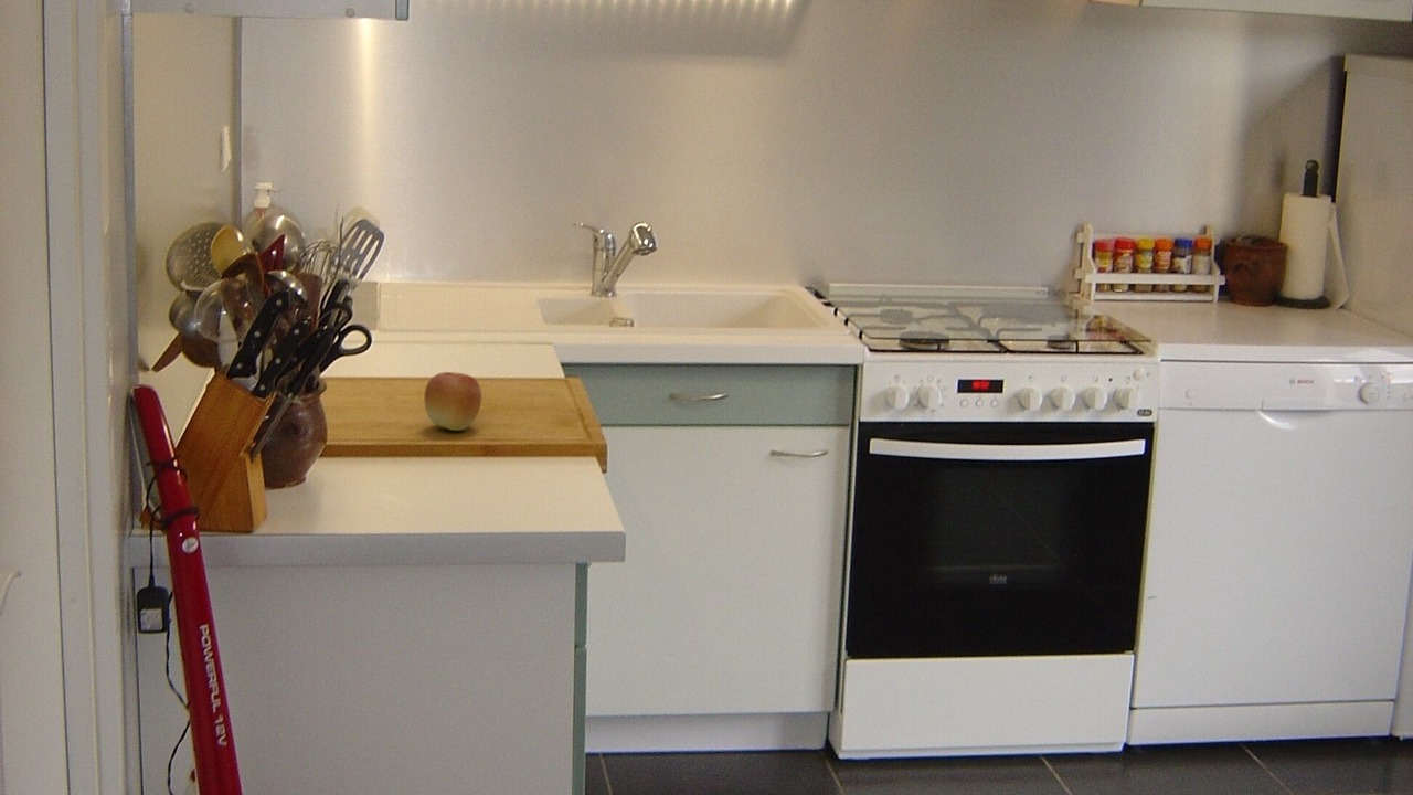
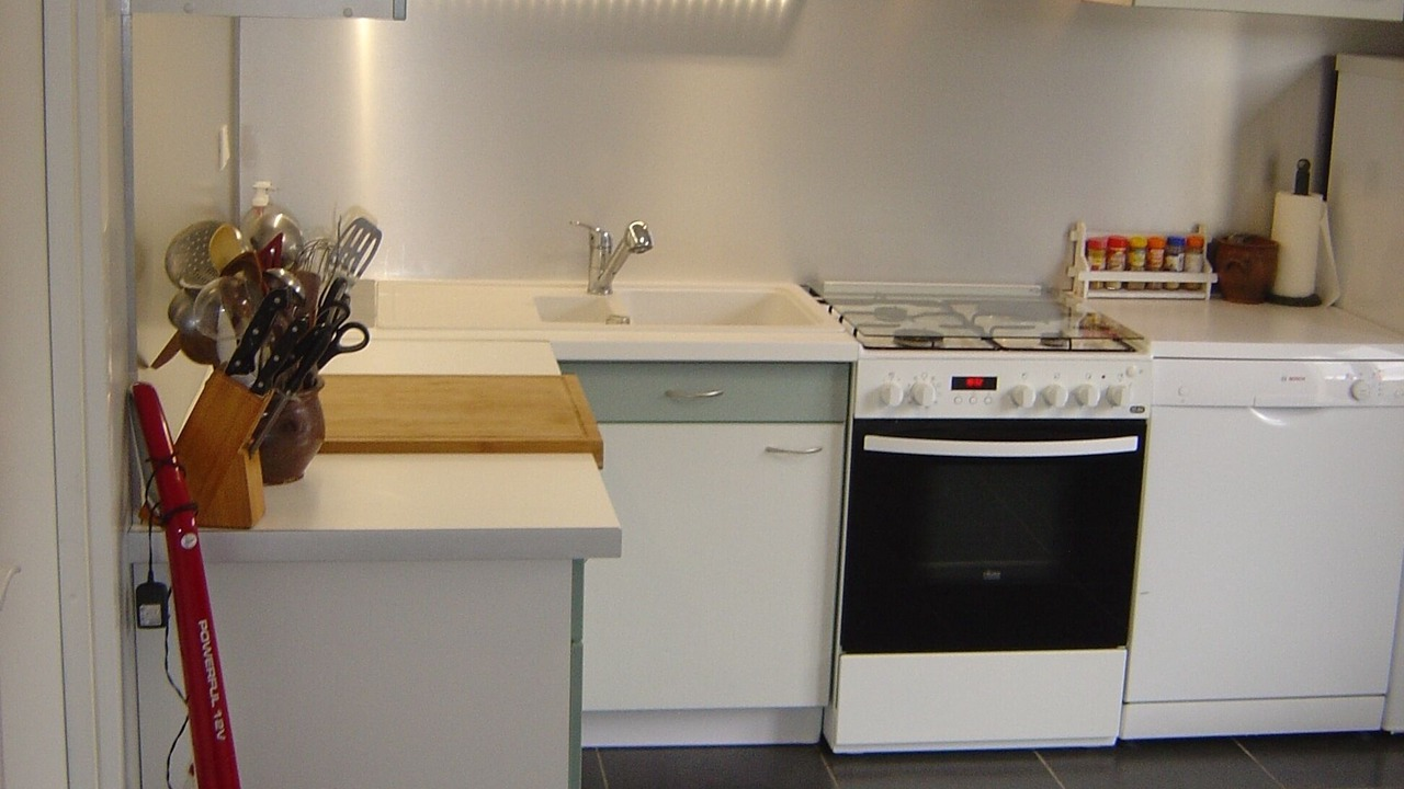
- apple (453, 401)
